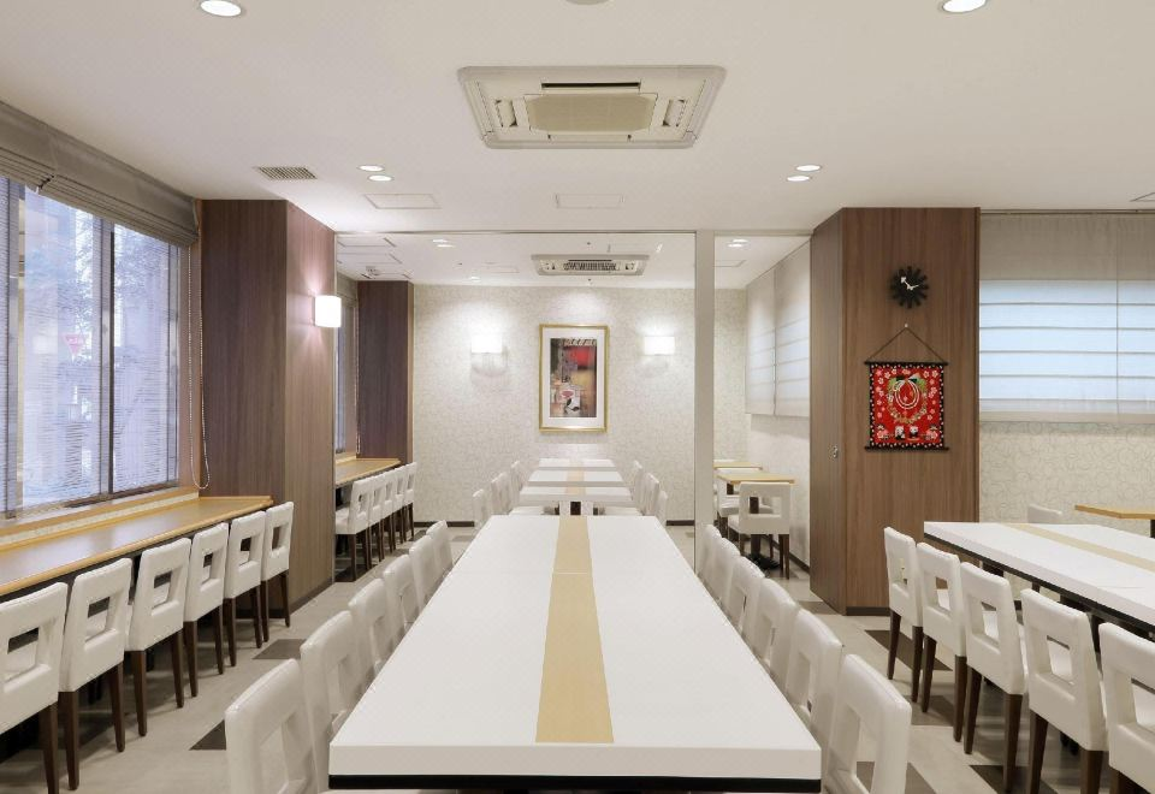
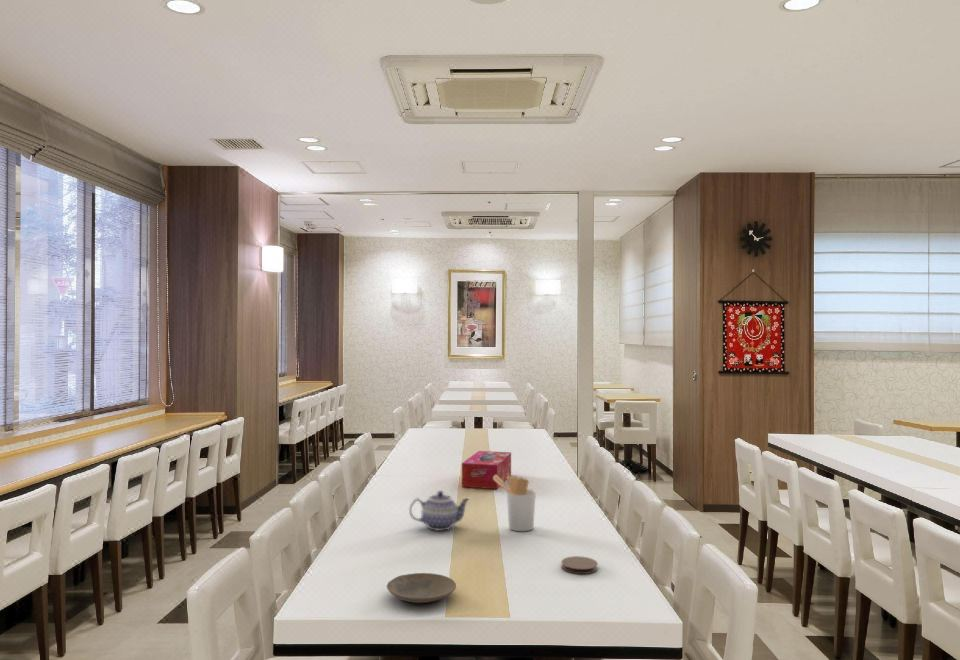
+ coaster (579, 564)
+ teapot (439, 509)
+ utensil holder (513, 500)
+ plate (421, 590)
+ tissue box (487, 468)
